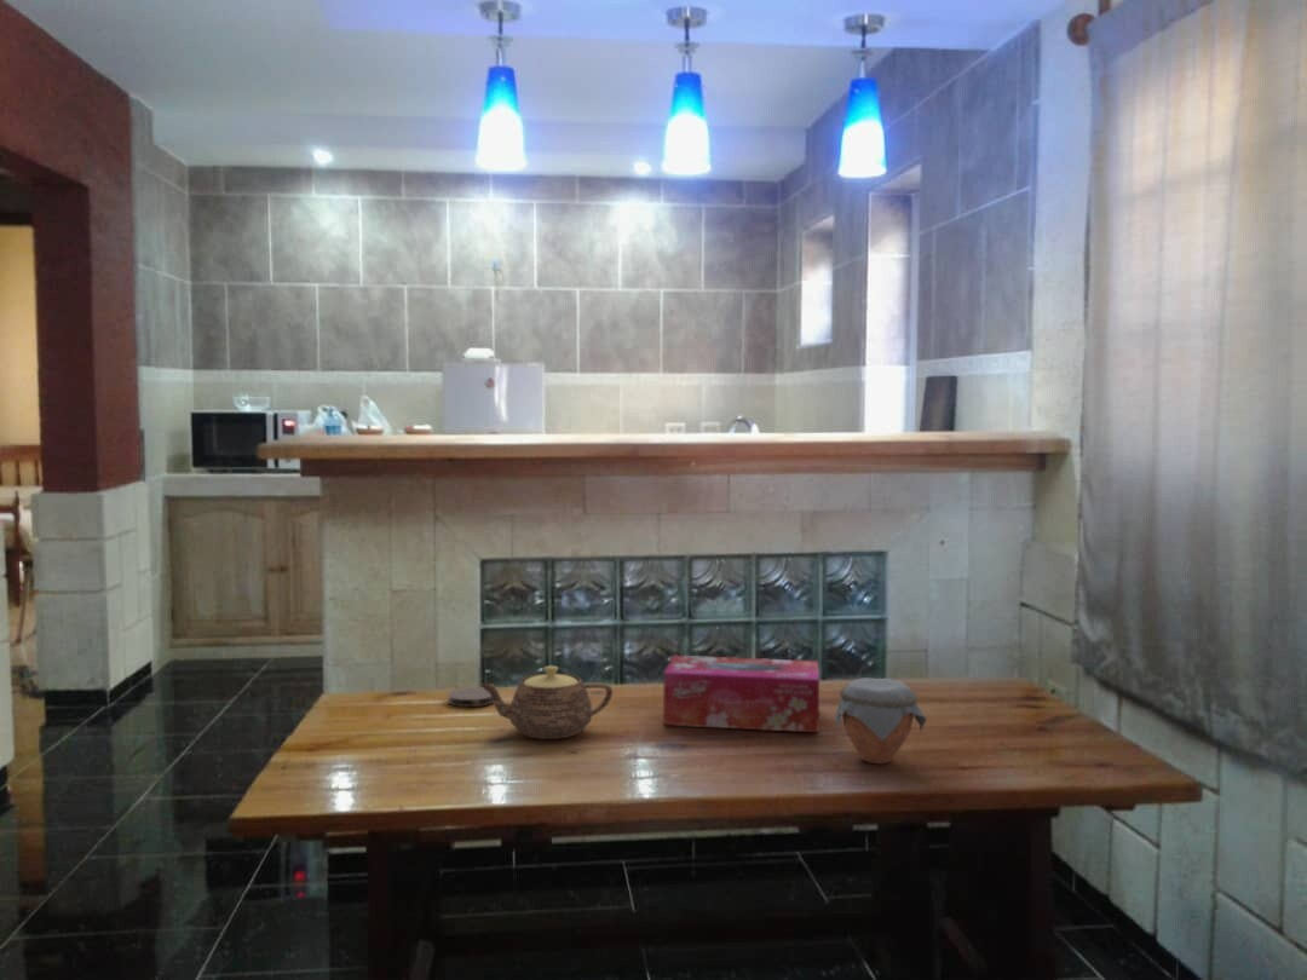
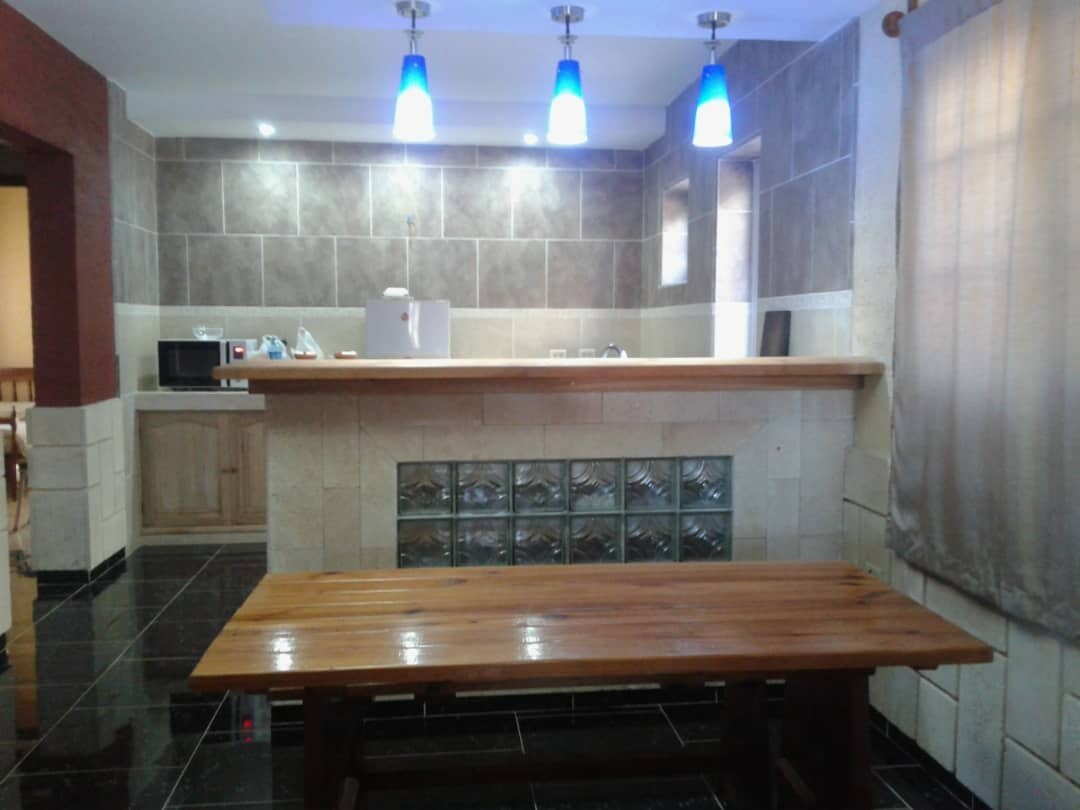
- tissue box (742, 692)
- coaster (472, 696)
- teapot (546, 699)
- jar (876, 720)
